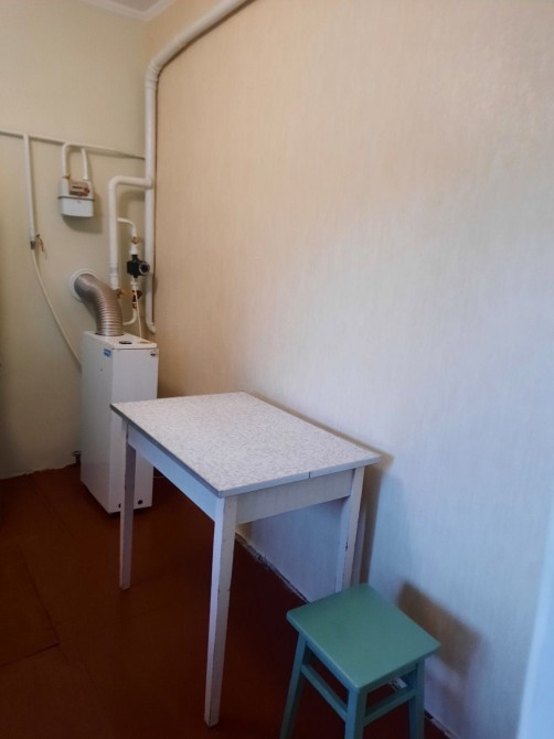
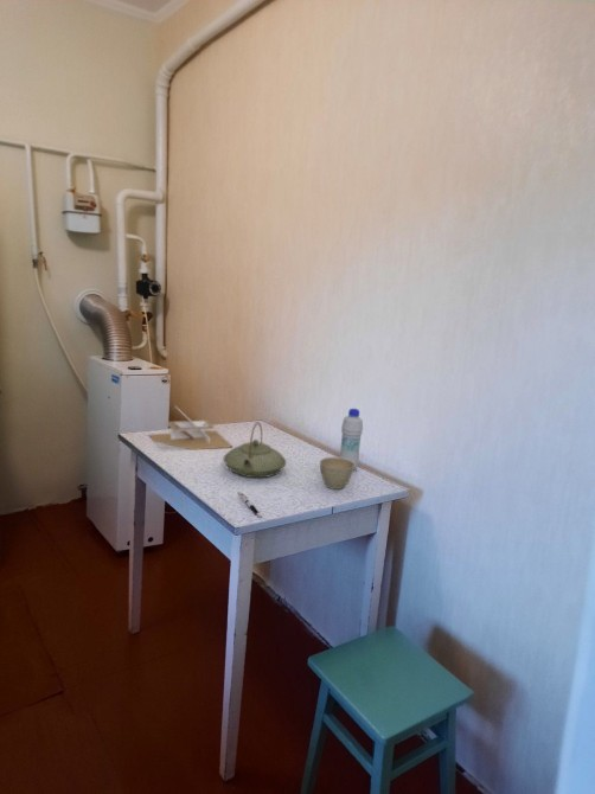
+ flower pot (335, 474)
+ pen (249, 504)
+ bottle (351, 438)
+ teapot (254, 448)
+ napkin holder (190, 424)
